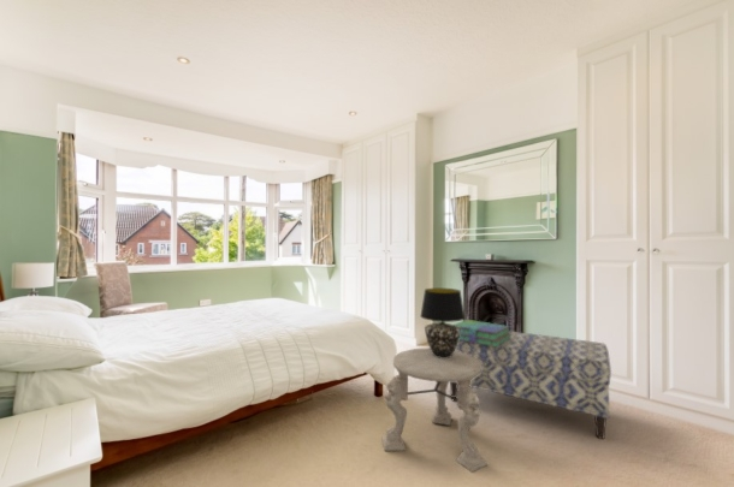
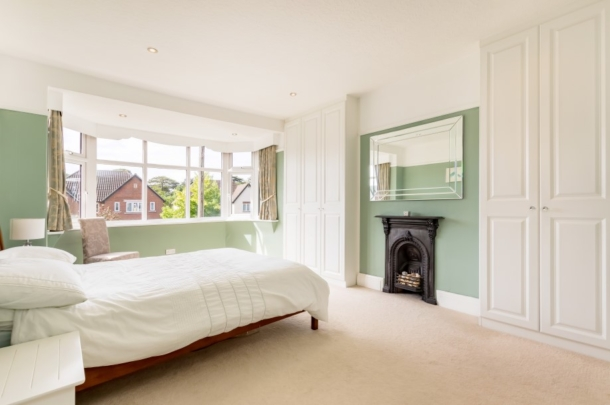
- side table (437, 403)
- bench (523, 373)
- stack of books (480, 331)
- table lamp (442, 322)
